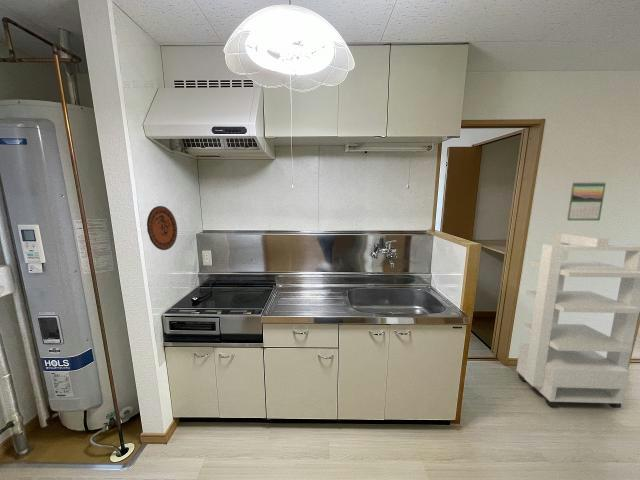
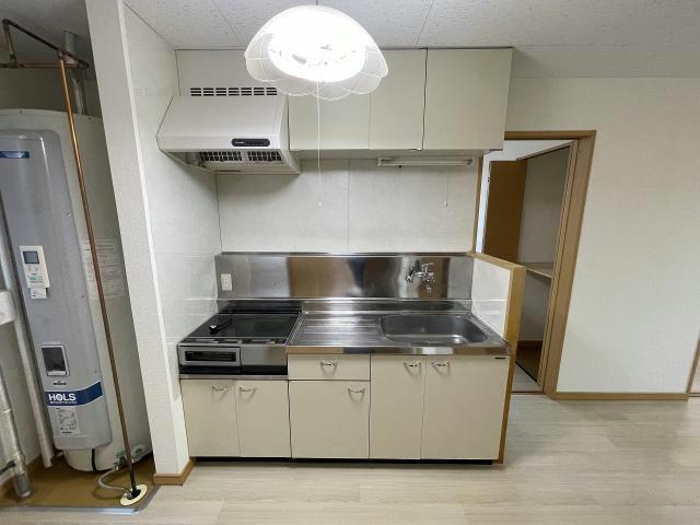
- calendar (586, 201)
- decorative plate (162, 228)
- storage cabinet (570, 311)
